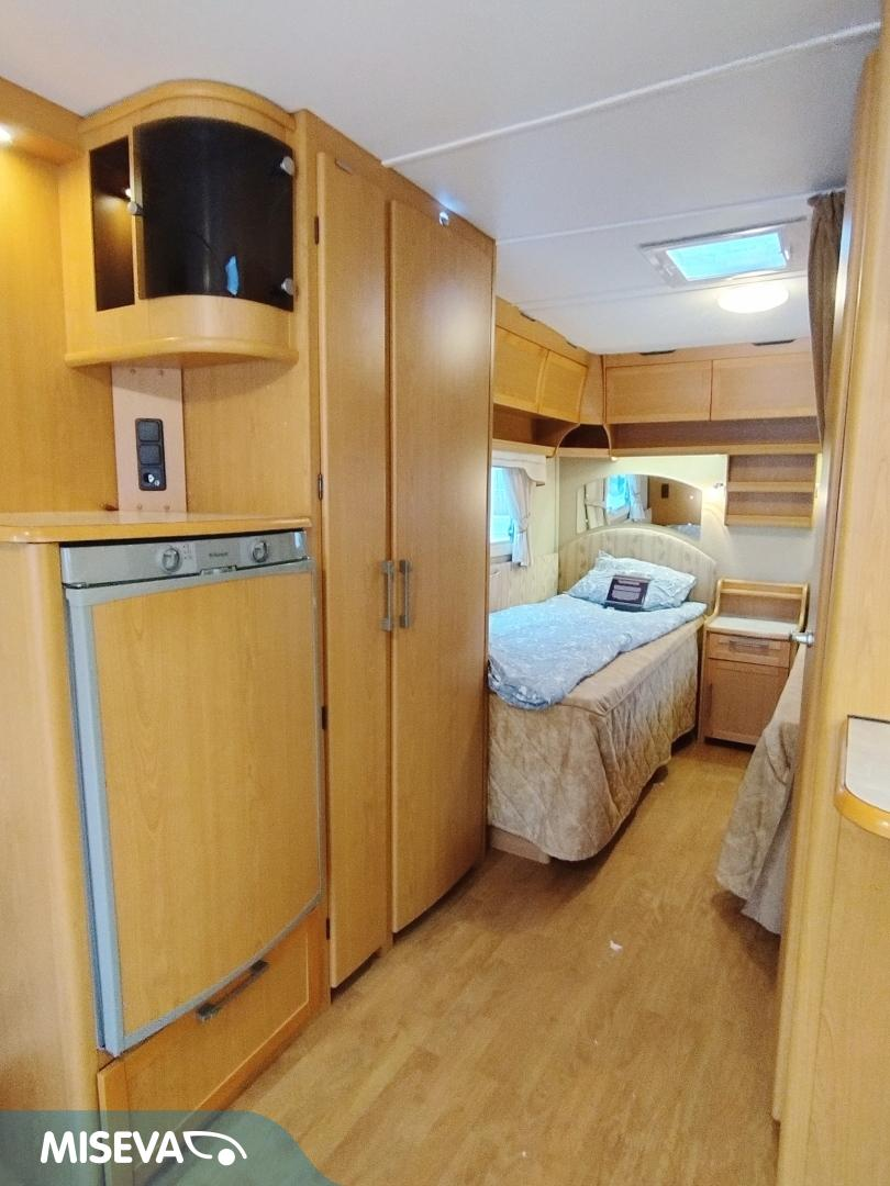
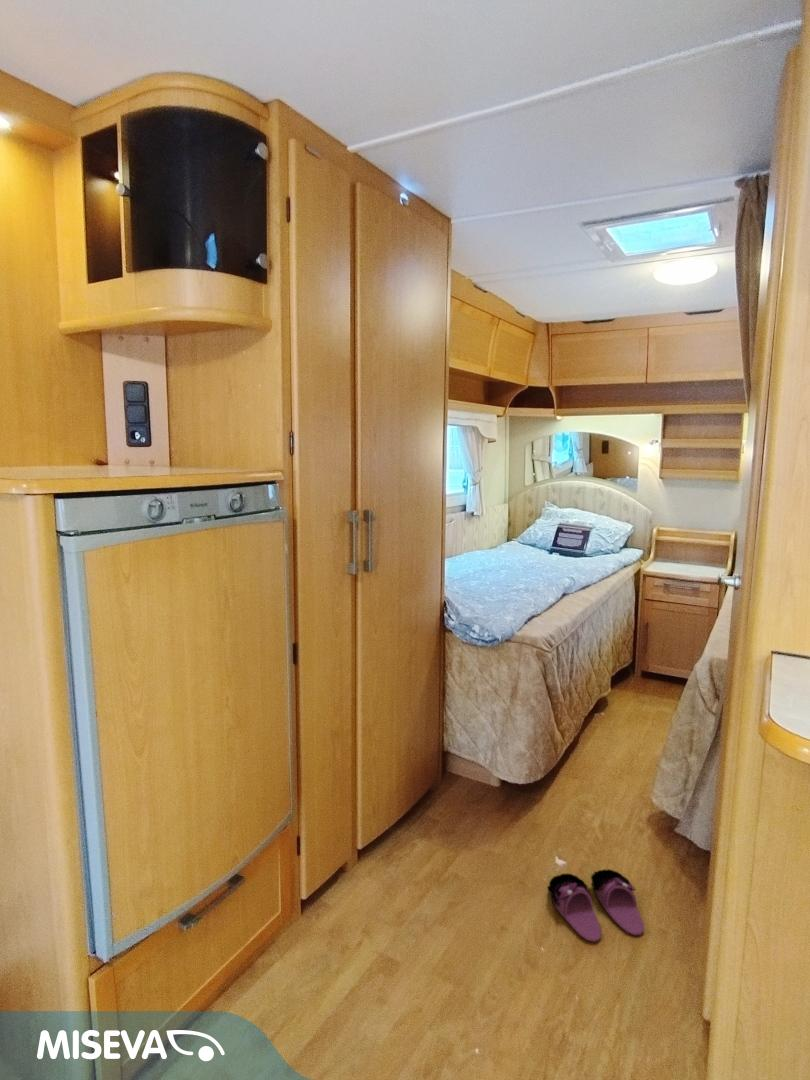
+ slippers (597, 895)
